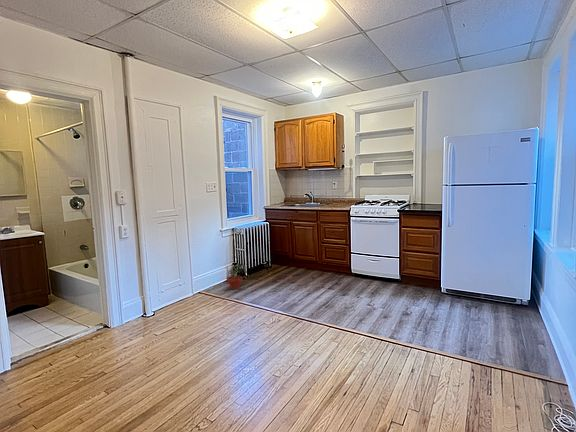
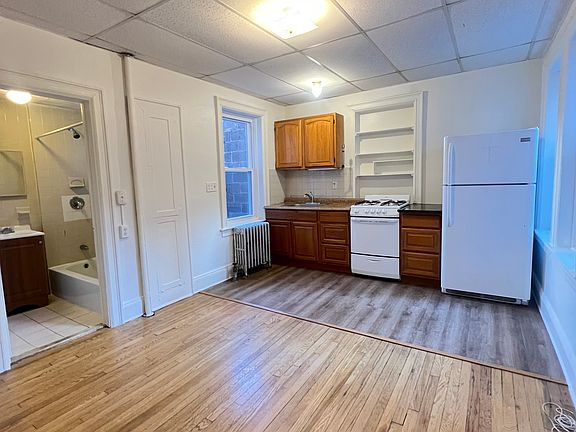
- potted plant (234, 275)
